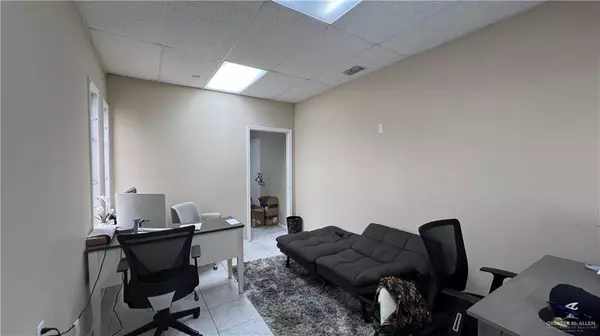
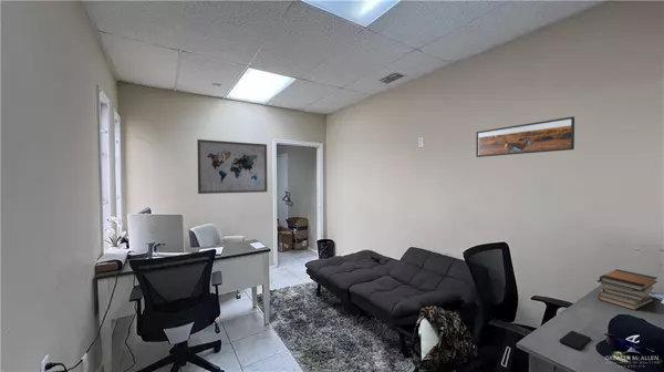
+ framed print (518, 140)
+ smartphone (574, 339)
+ wall art (235, 167)
+ book stack (626, 288)
